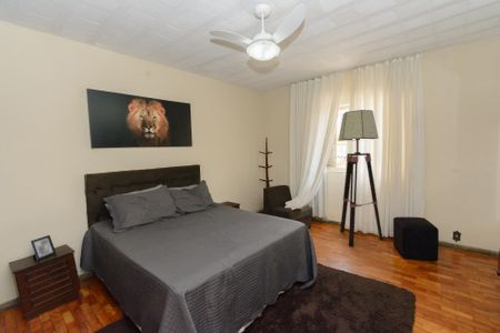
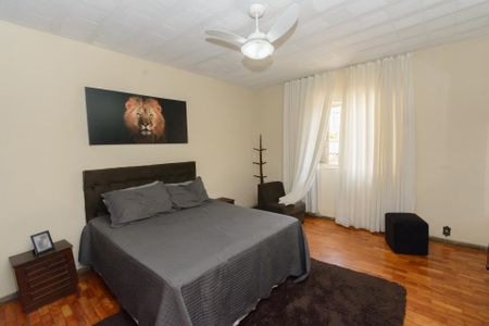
- floor lamp (356, 175)
